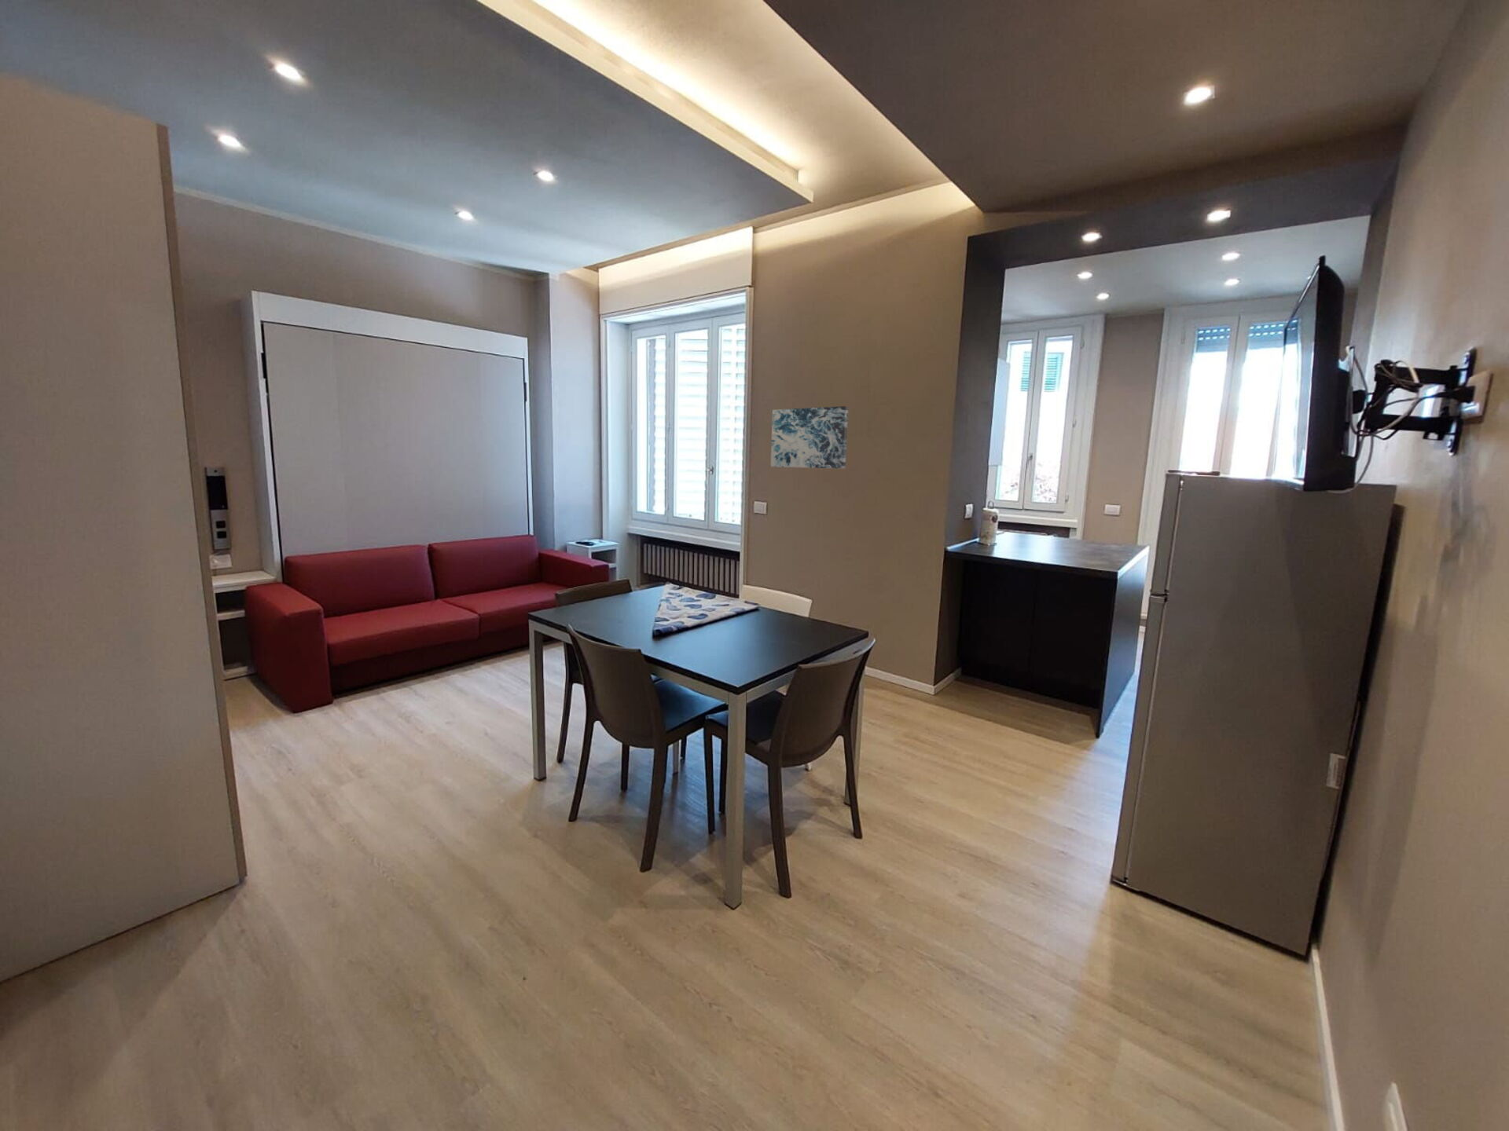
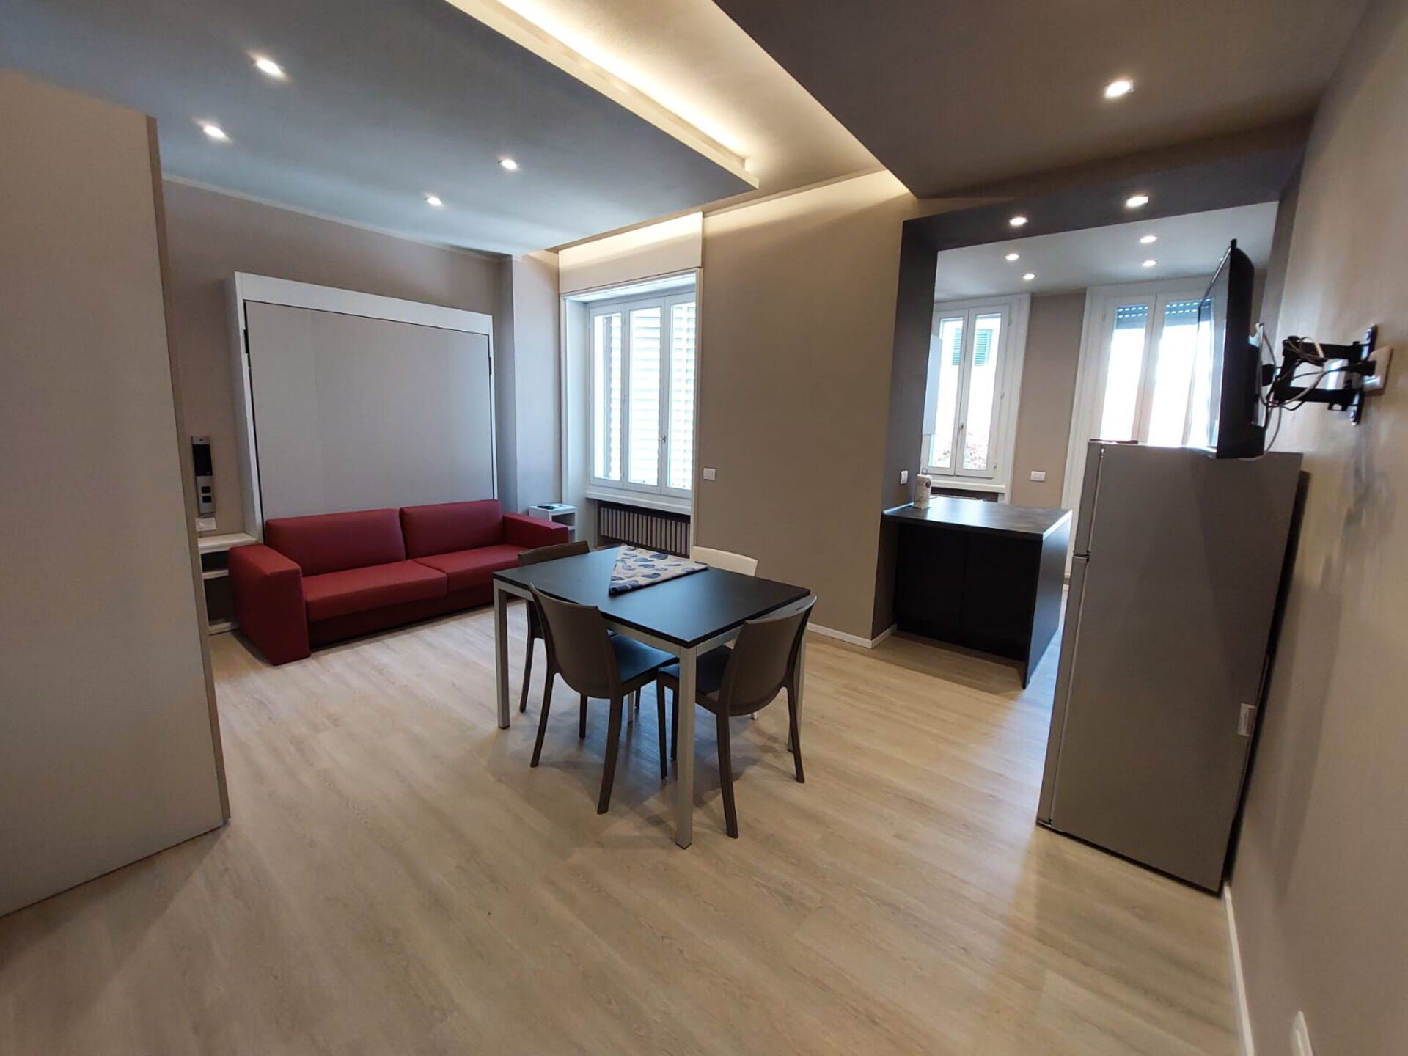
- wall art (807, 437)
